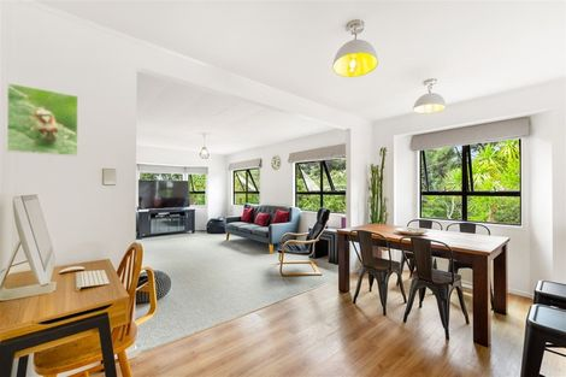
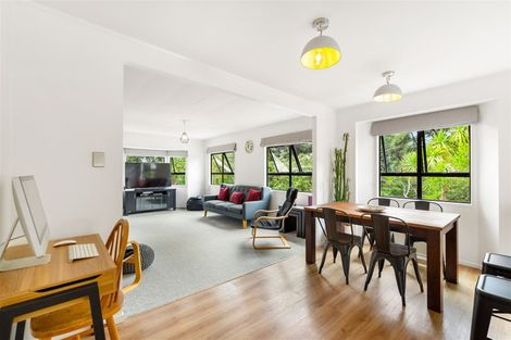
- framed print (45, 122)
